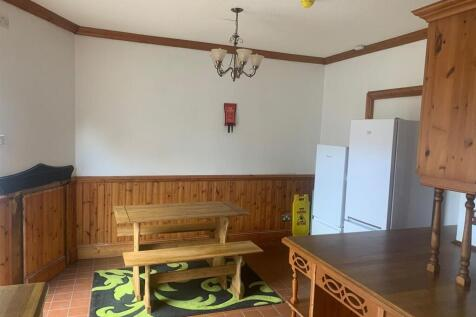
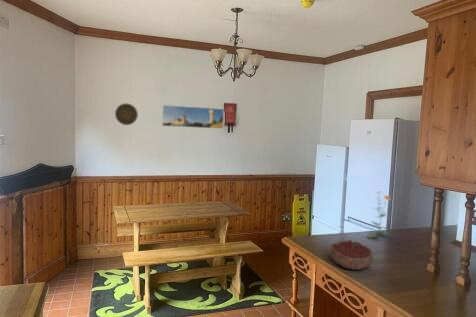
+ decorative bowl (351, 254)
+ flower (379, 214)
+ decorative plate (126, 114)
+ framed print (193, 117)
